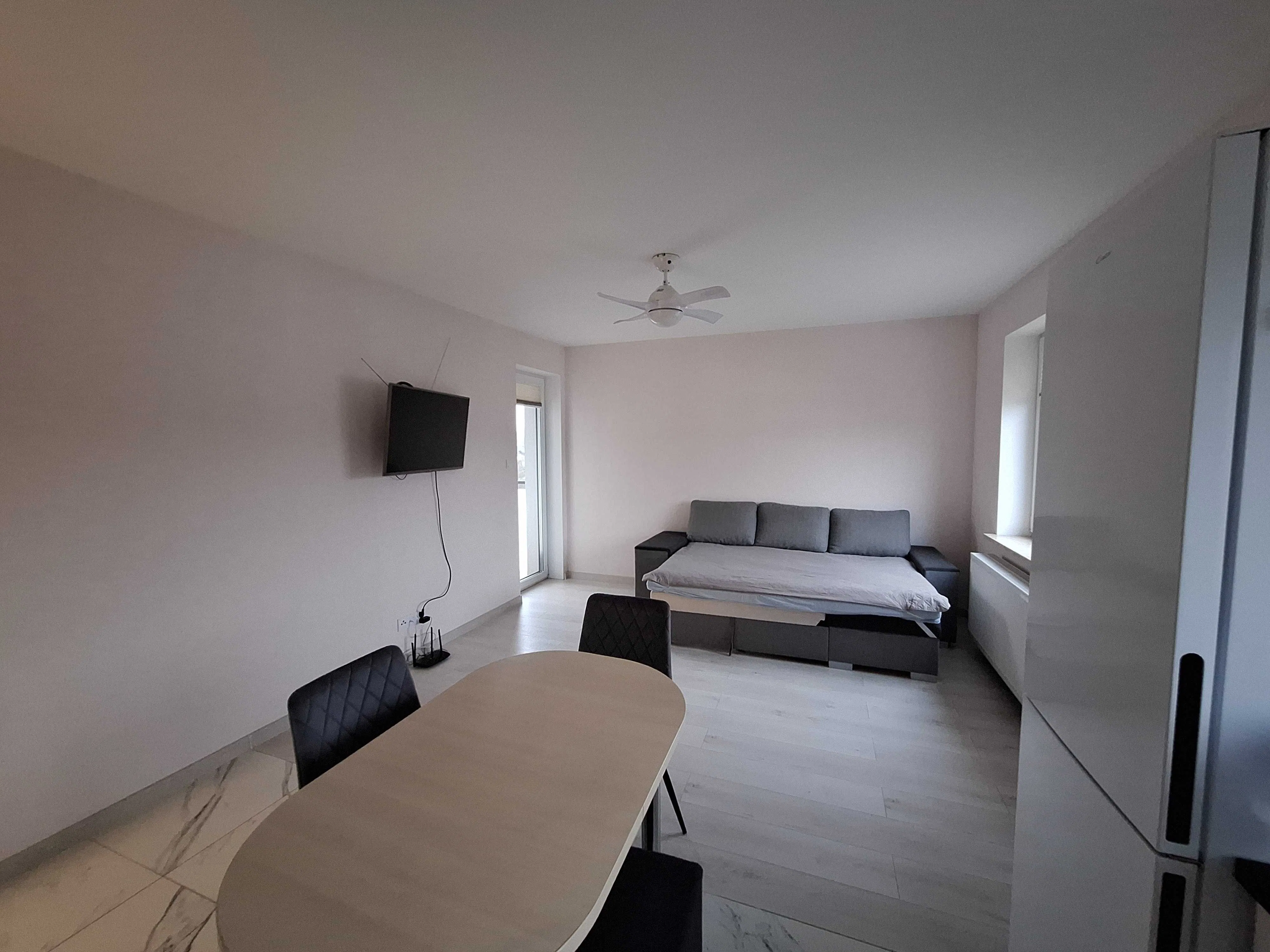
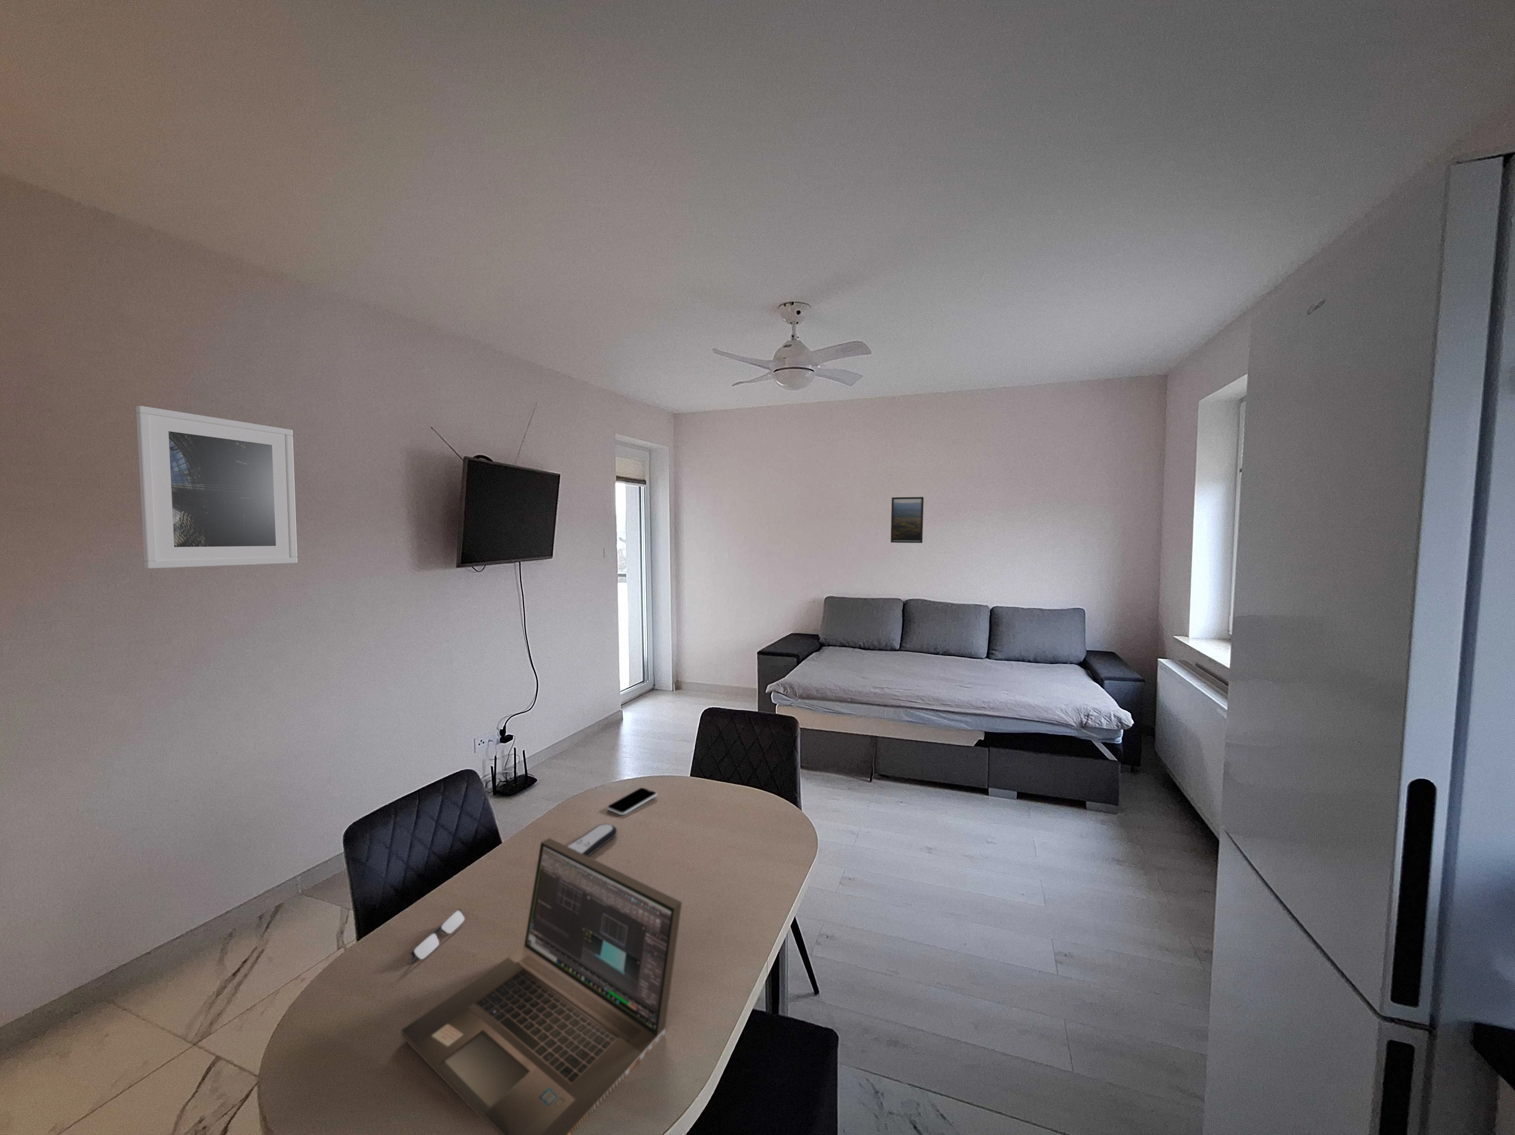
+ laptop (544, 968)
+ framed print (225, 492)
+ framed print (907, 520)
+ smartphone (632, 800)
+ glasses (438, 932)
+ remote control (590, 842)
